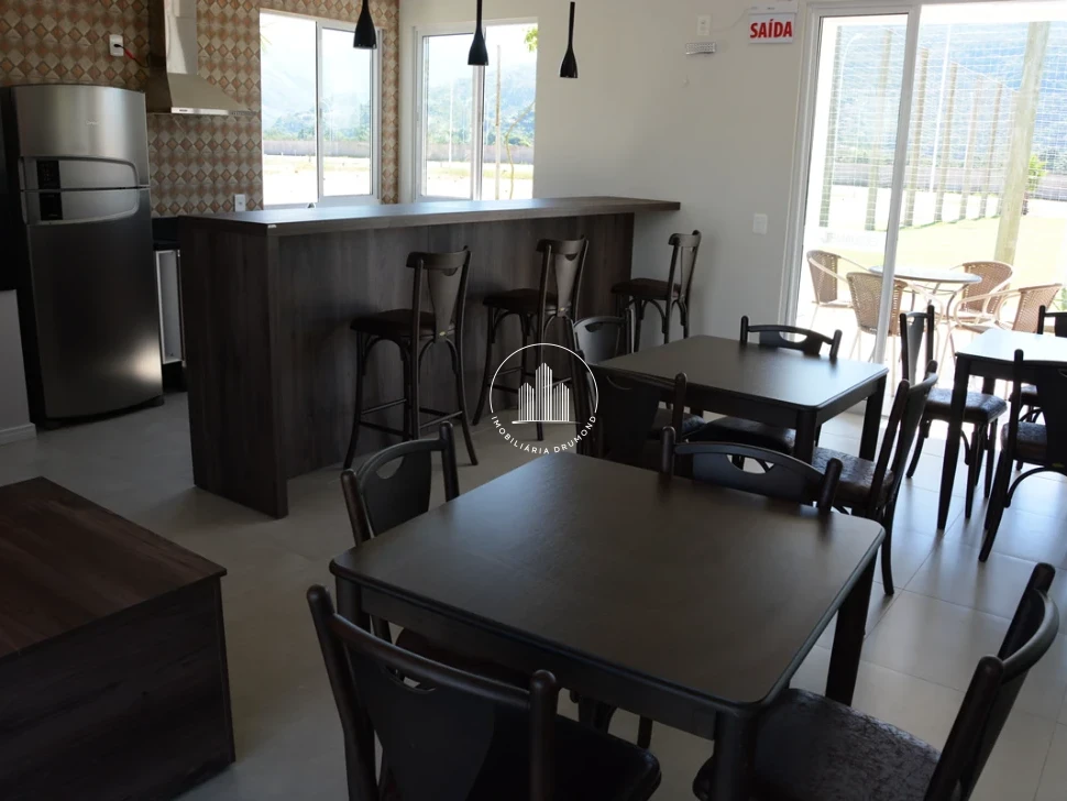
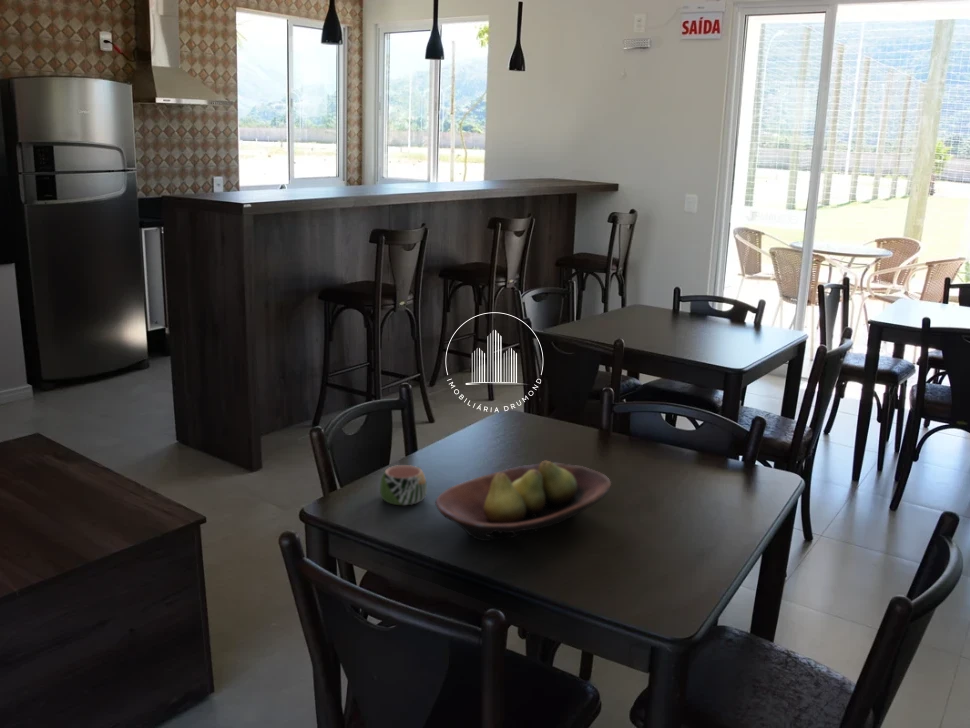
+ fruit bowl (525, 494)
+ mug (406, 482)
